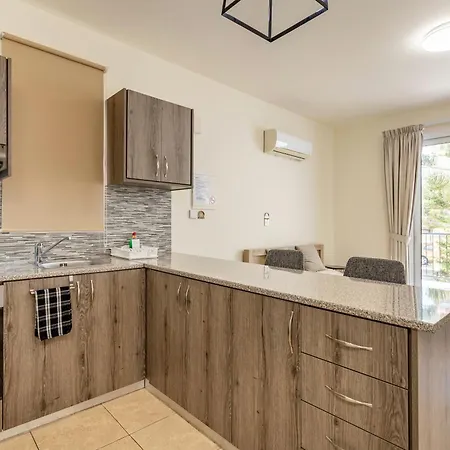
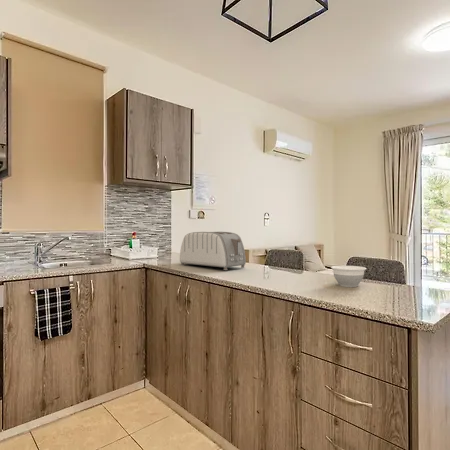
+ bowl (348, 276)
+ toaster (213, 249)
